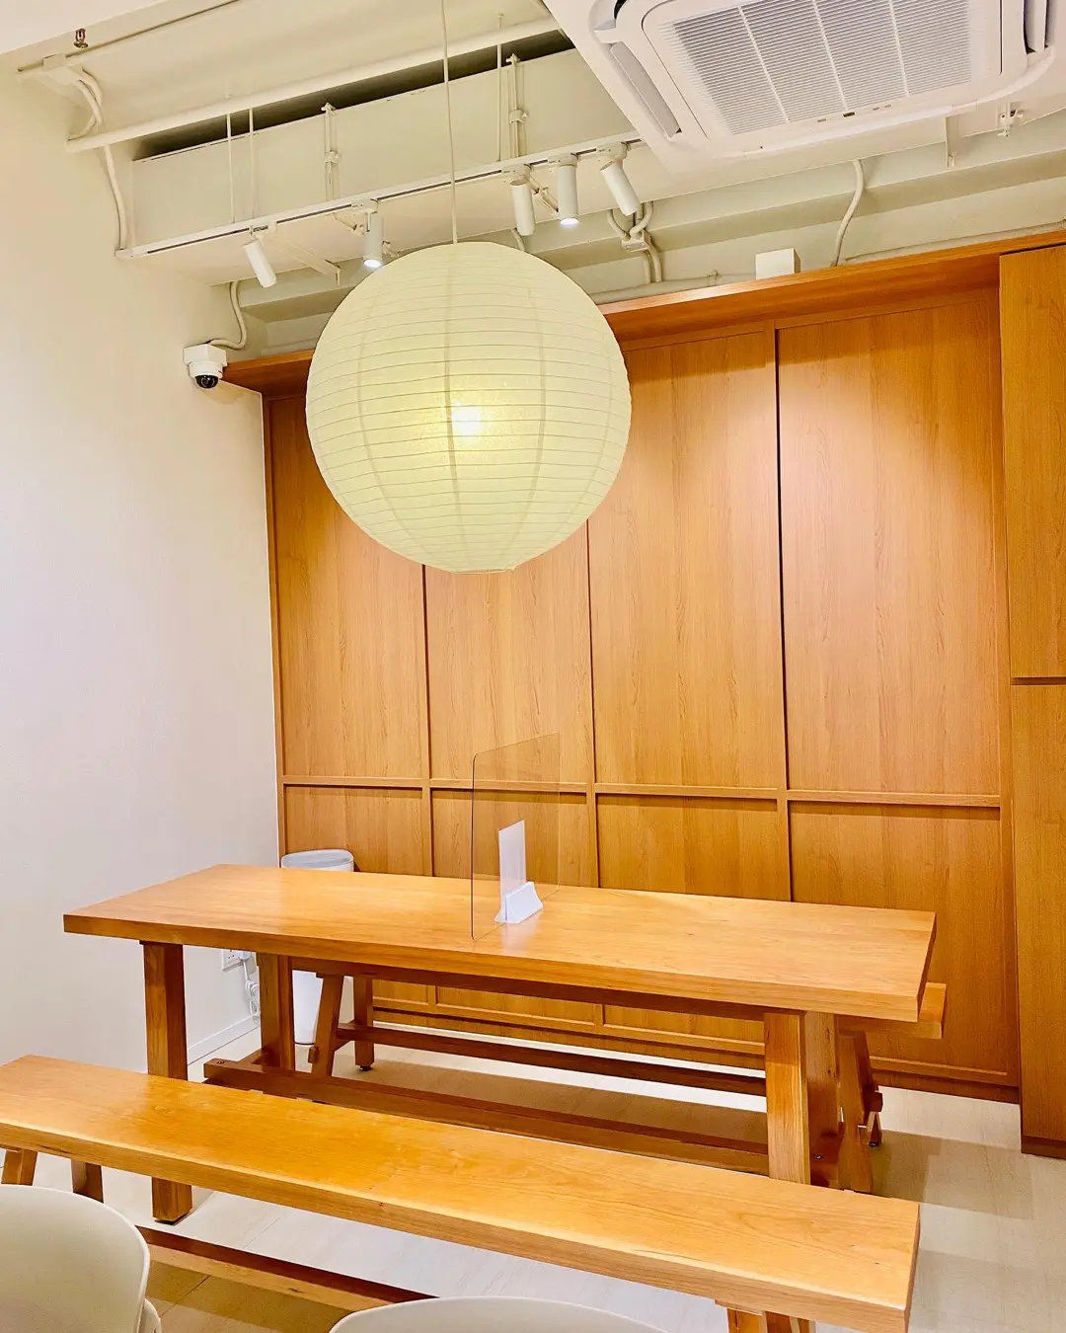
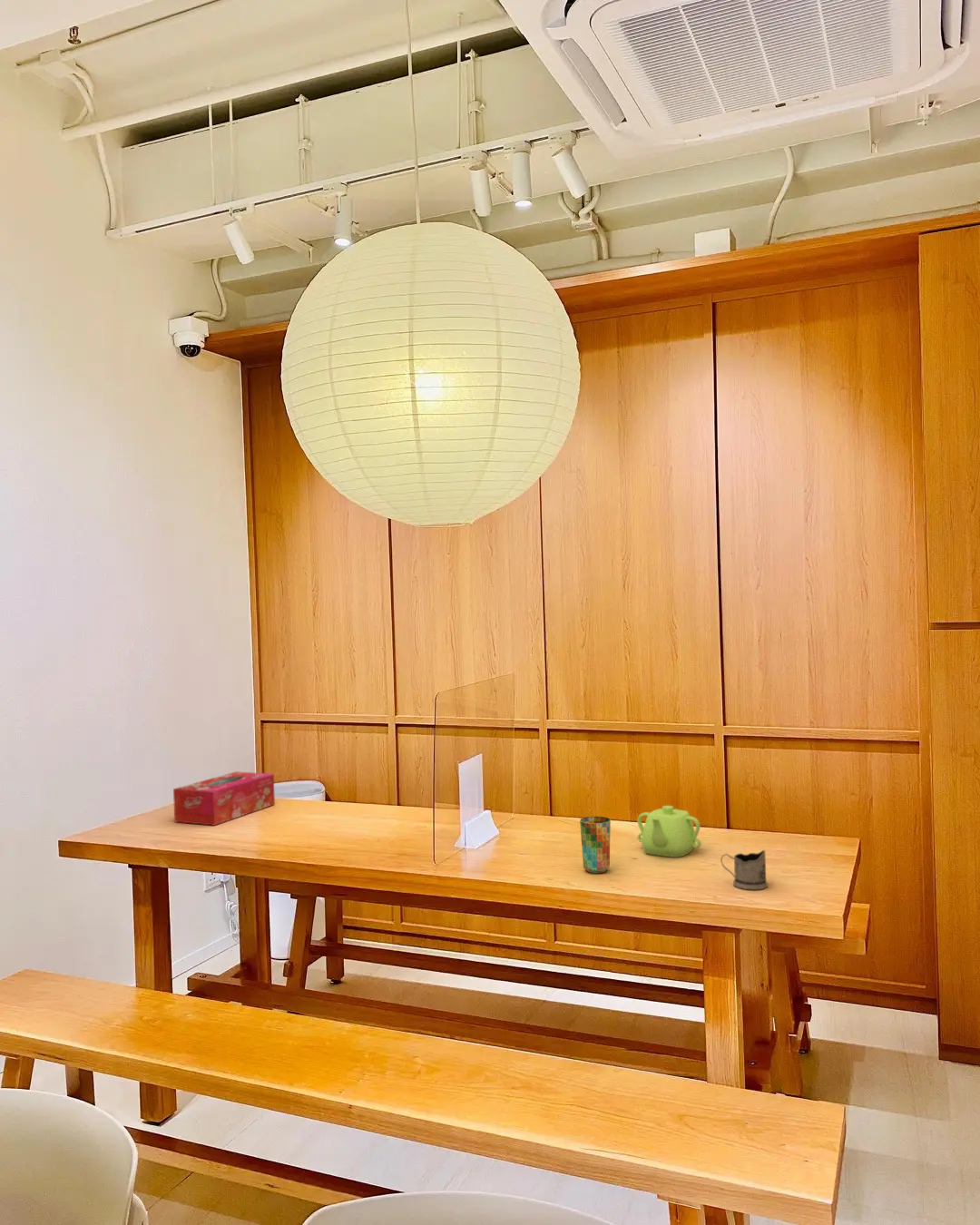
+ cup (595, 845)
+ teapot (666, 828)
+ tissue box (225, 797)
+ tea glass holder (743, 867)
